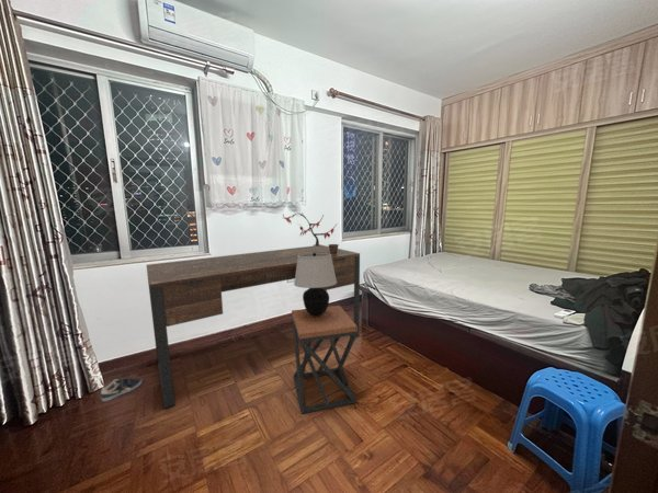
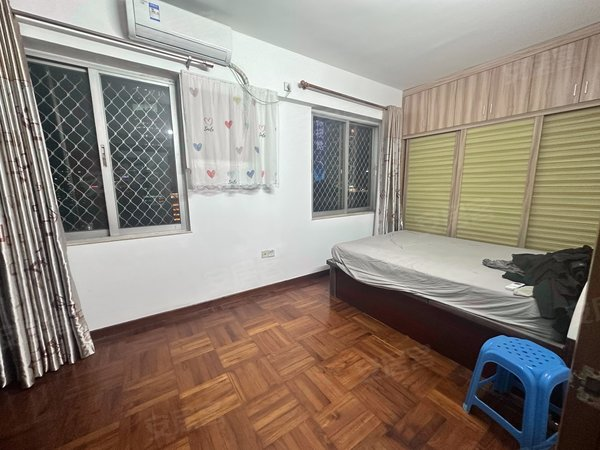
- desk (263, 284)
- table lamp (316, 285)
- stool (325, 356)
- potted plant (309, 230)
- sneaker (122, 385)
